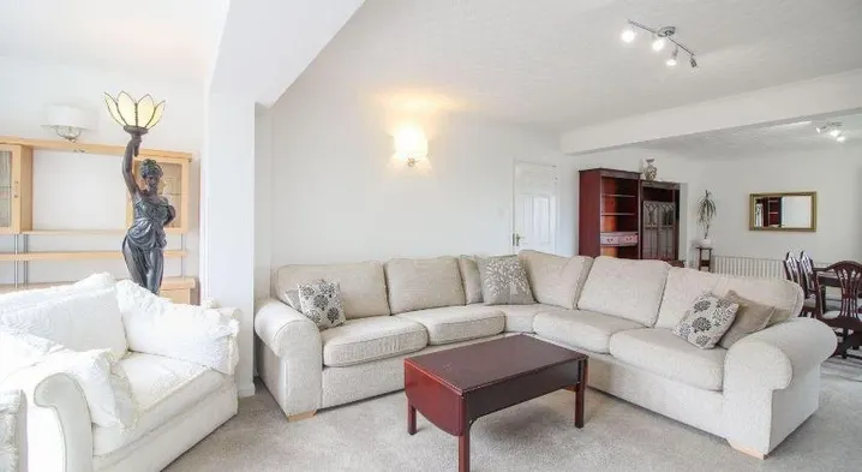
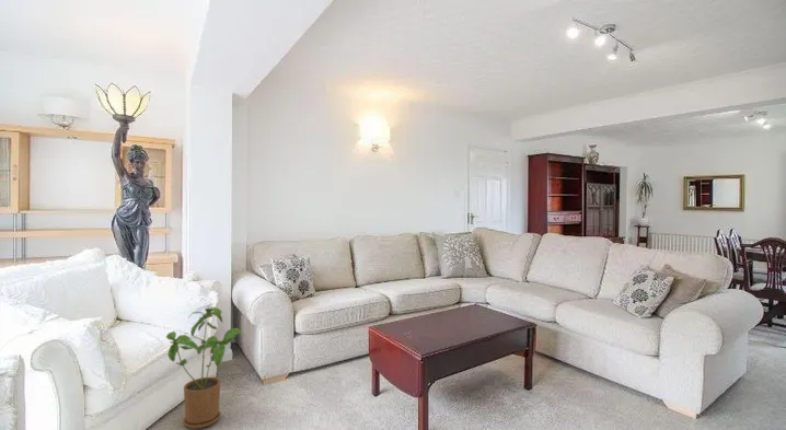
+ house plant (207, 365)
